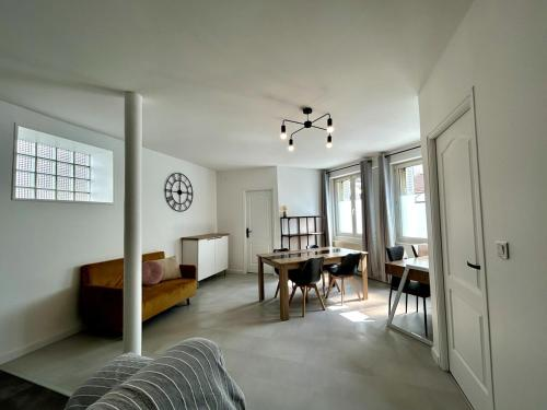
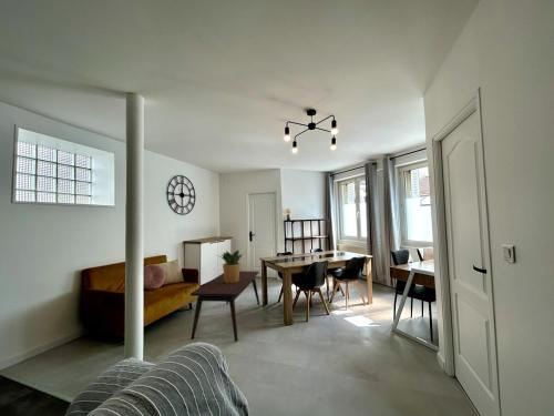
+ coffee table (230, 300)
+ potted plant (229, 265)
